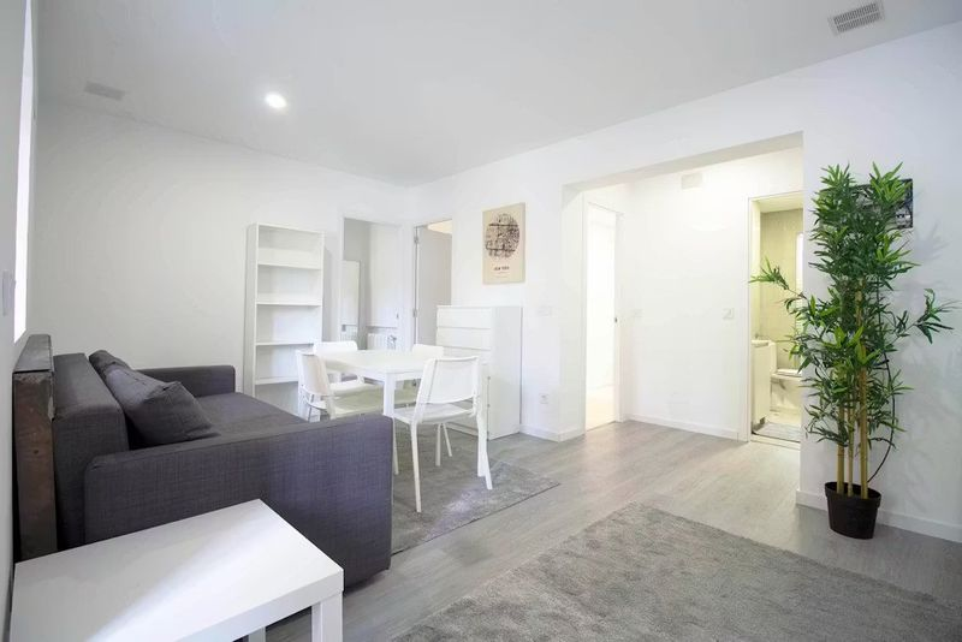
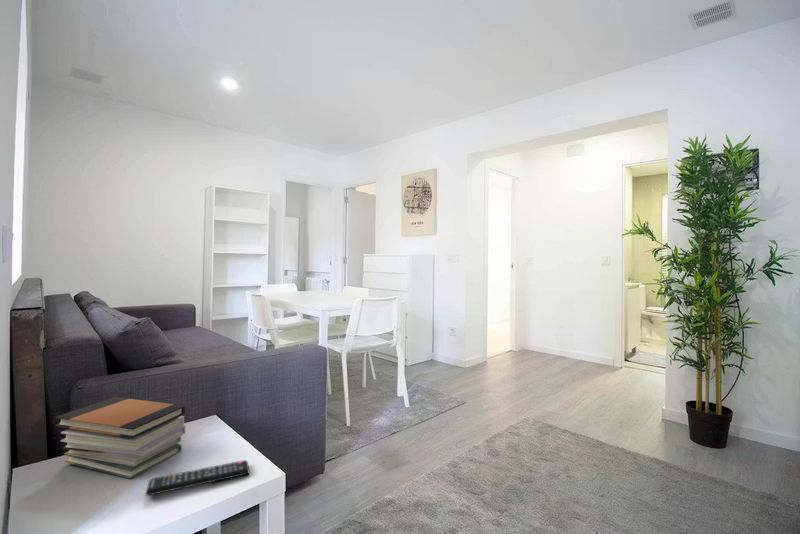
+ remote control (200, 477)
+ book stack (124, 434)
